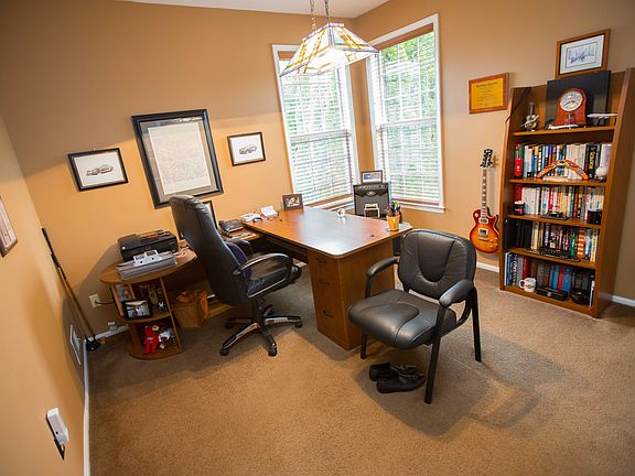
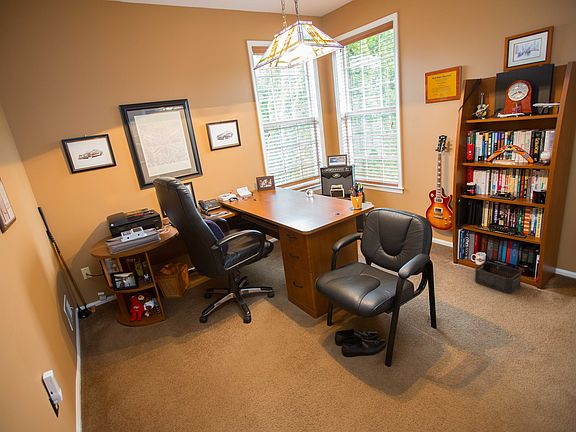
+ storage bin (497, 276)
